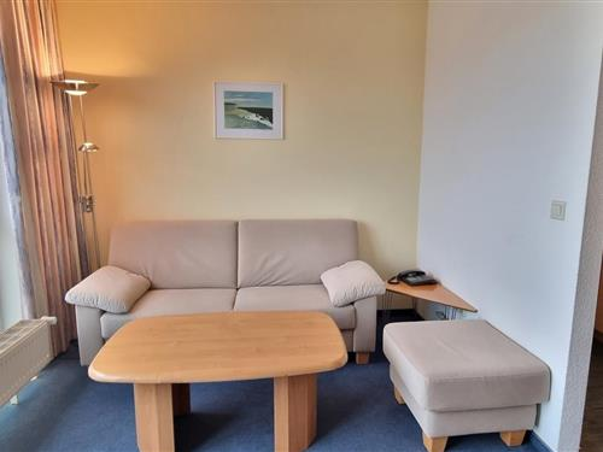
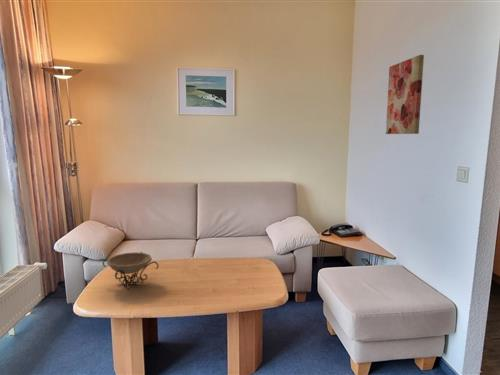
+ decorative bowl (130, 271)
+ wall art (403, 98)
